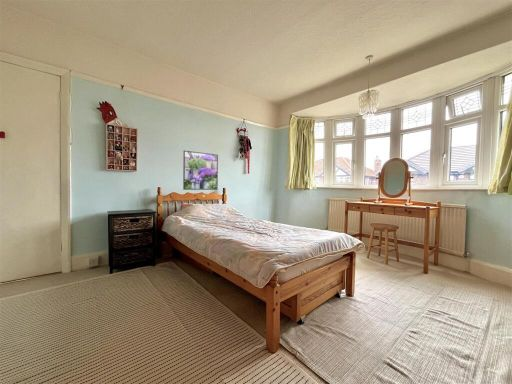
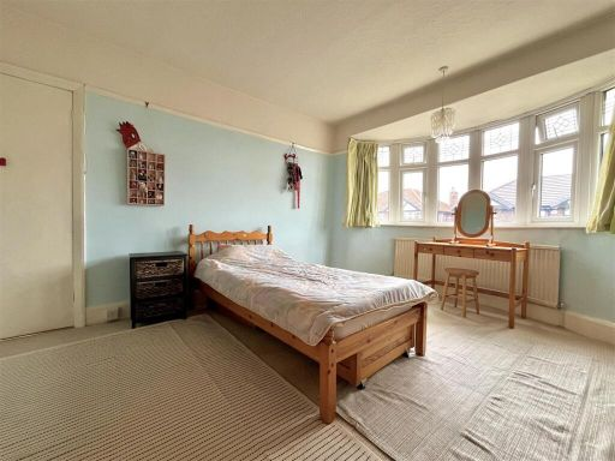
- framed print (201, 171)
